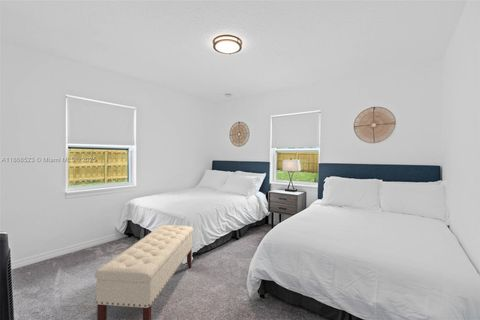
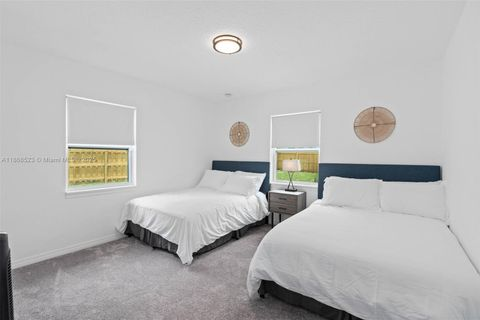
- bench (155, 267)
